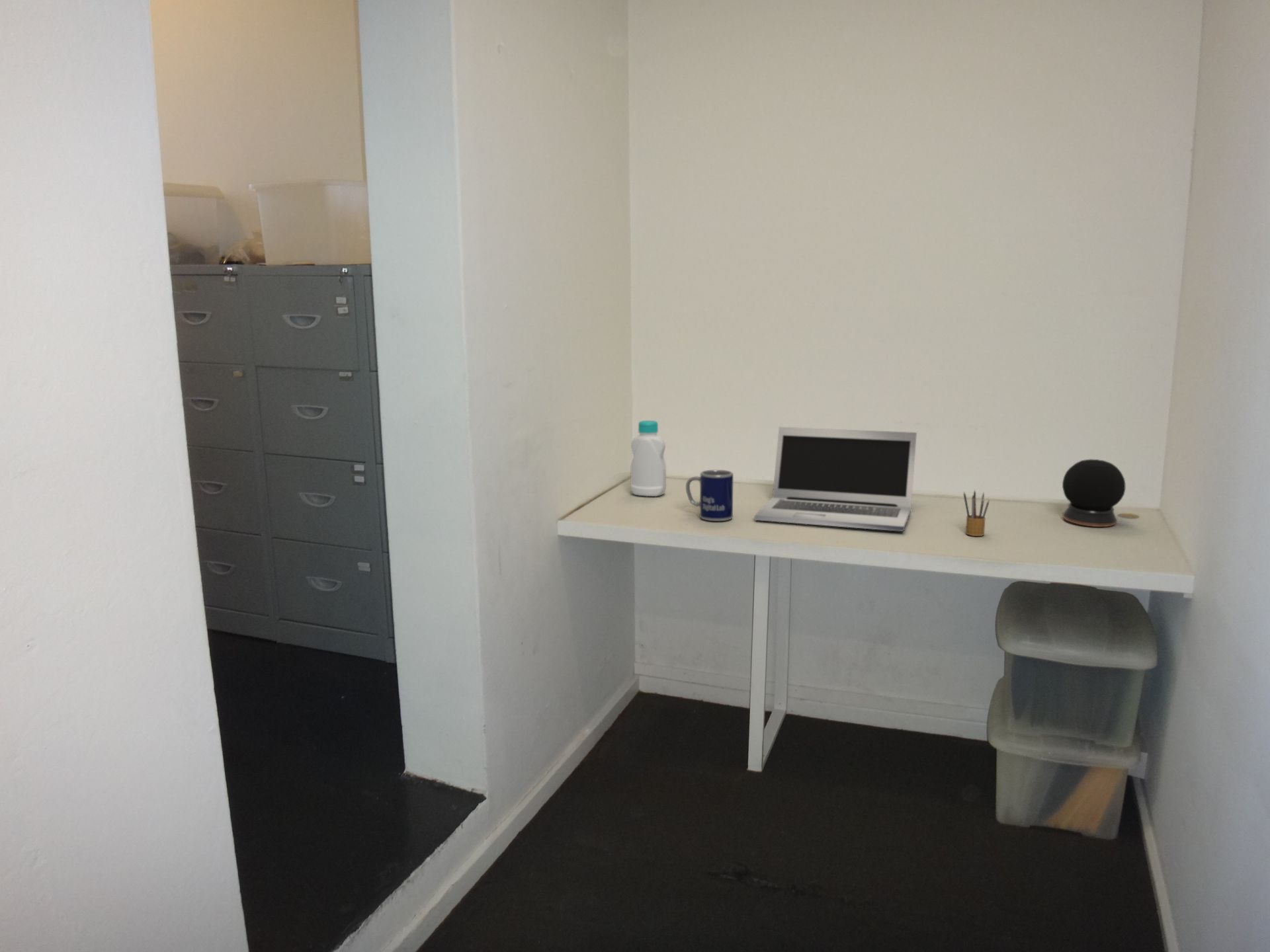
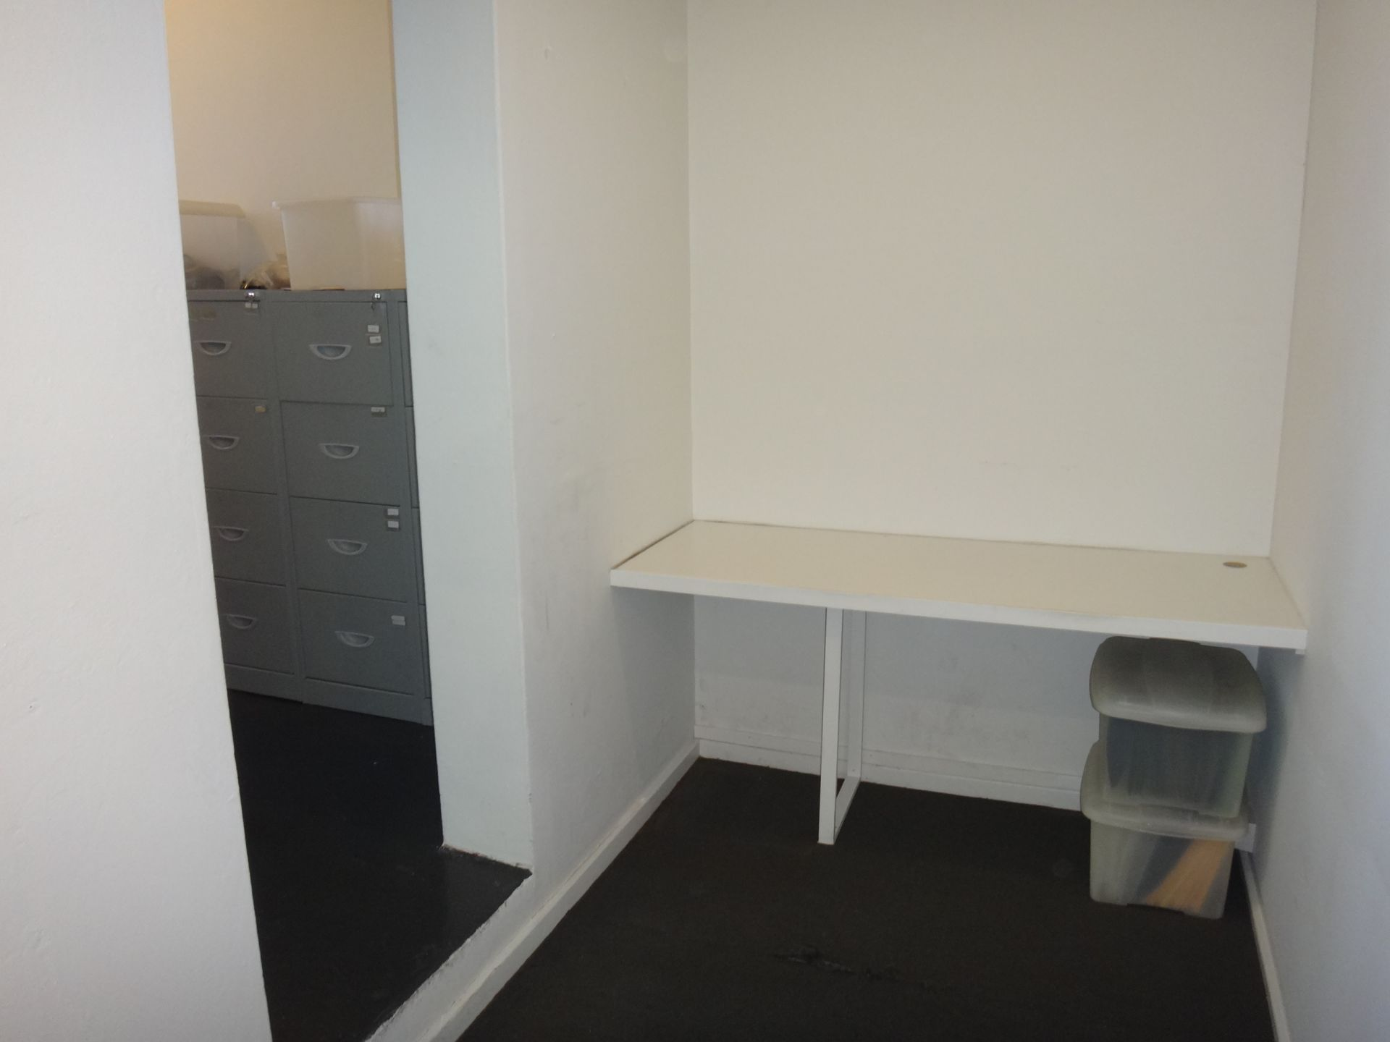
- pencil box (975, 512)
- laptop (837, 475)
- bottle (648, 457)
- mug (708, 495)
- speaker (1093, 491)
